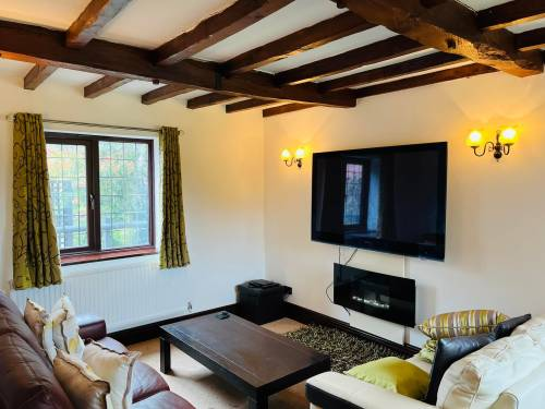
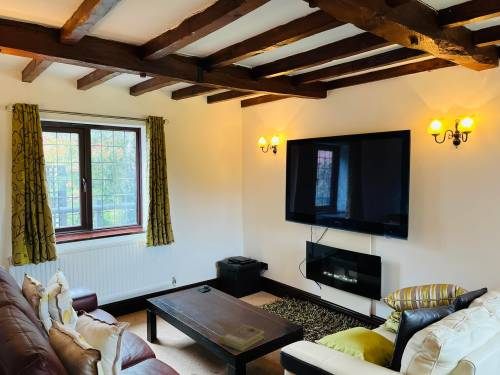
+ book (242, 337)
